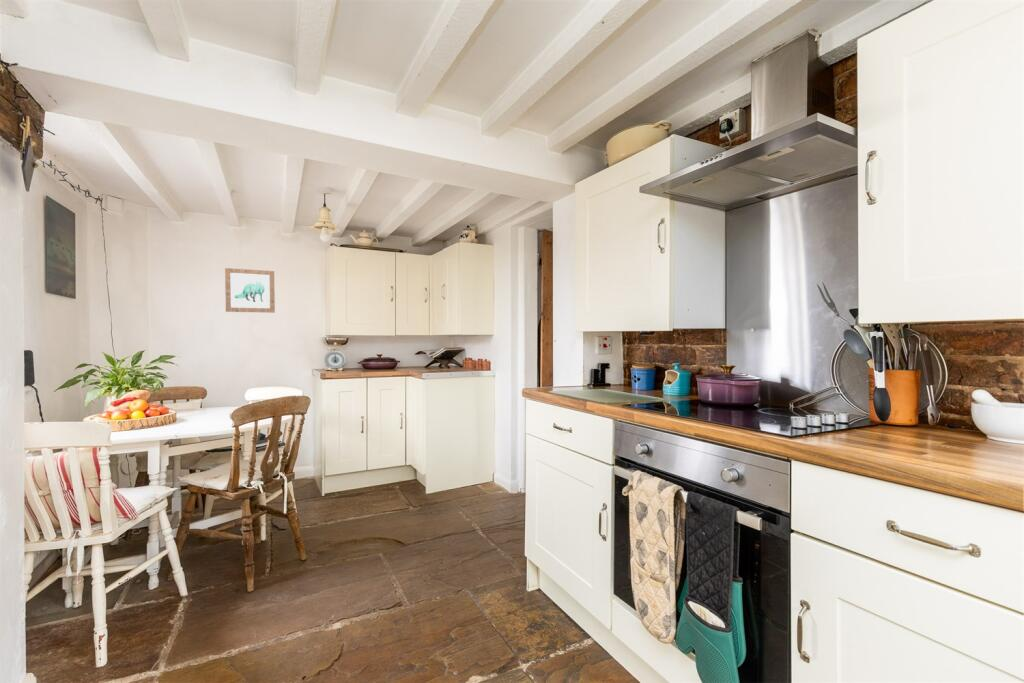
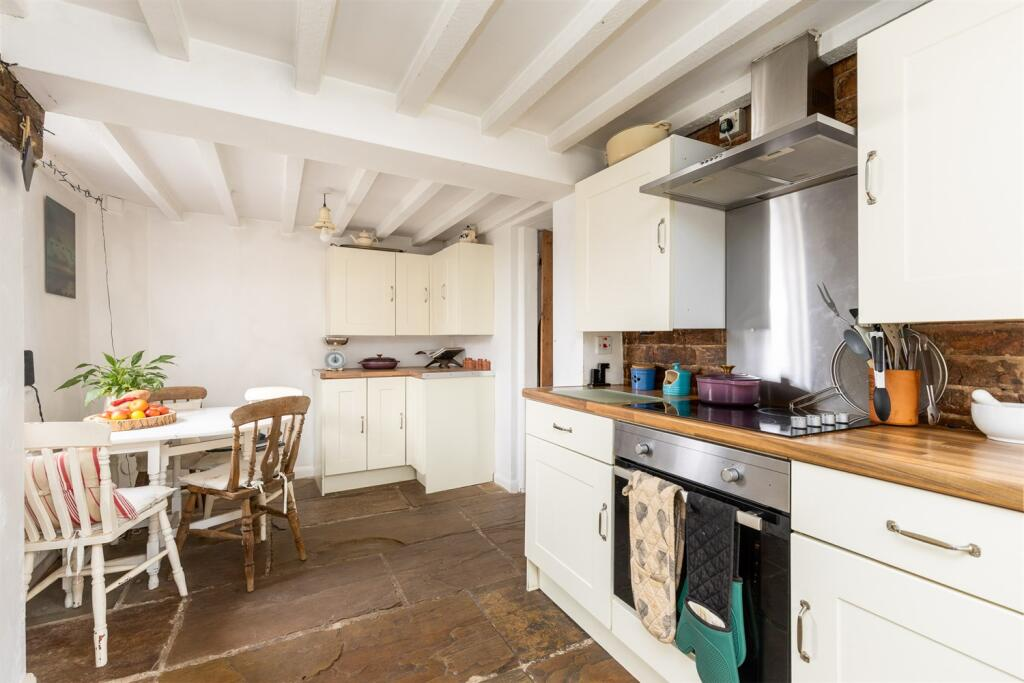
- wall art (250, 290)
